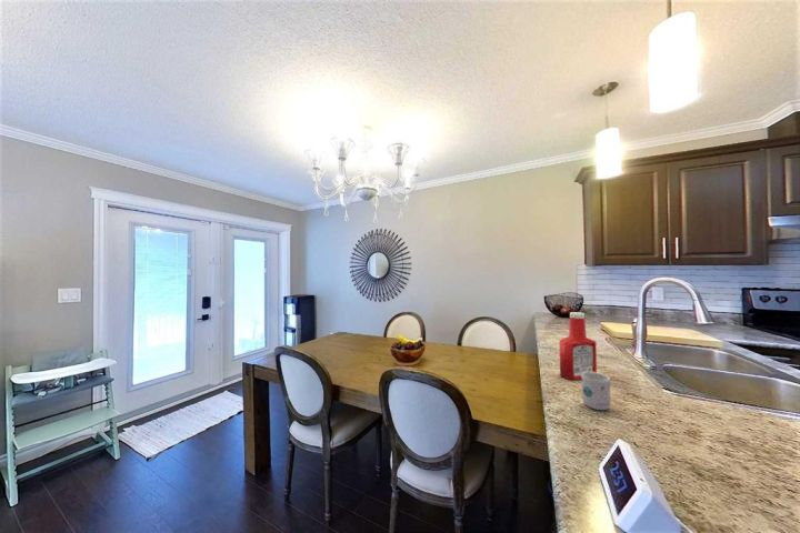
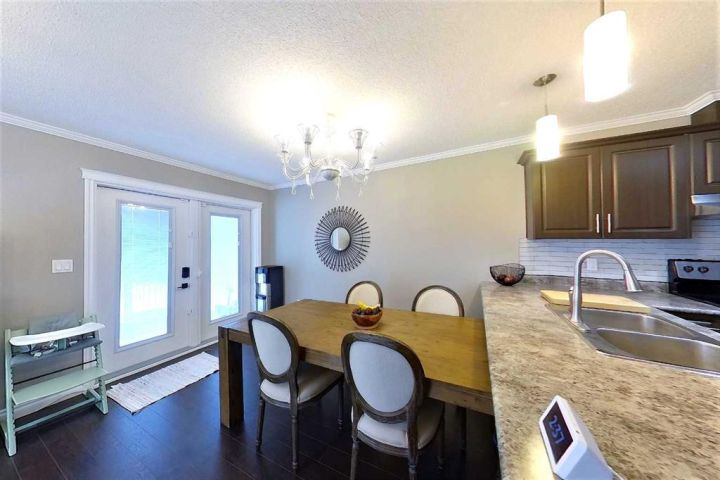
- mug (598, 385)
- soap bottle (577, 344)
